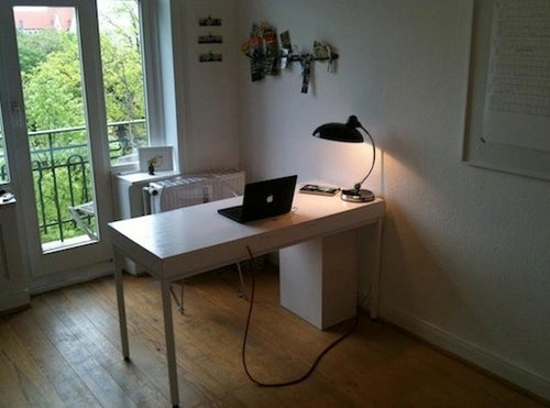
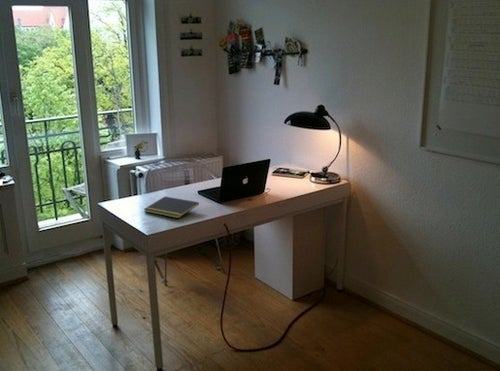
+ notepad (171, 206)
